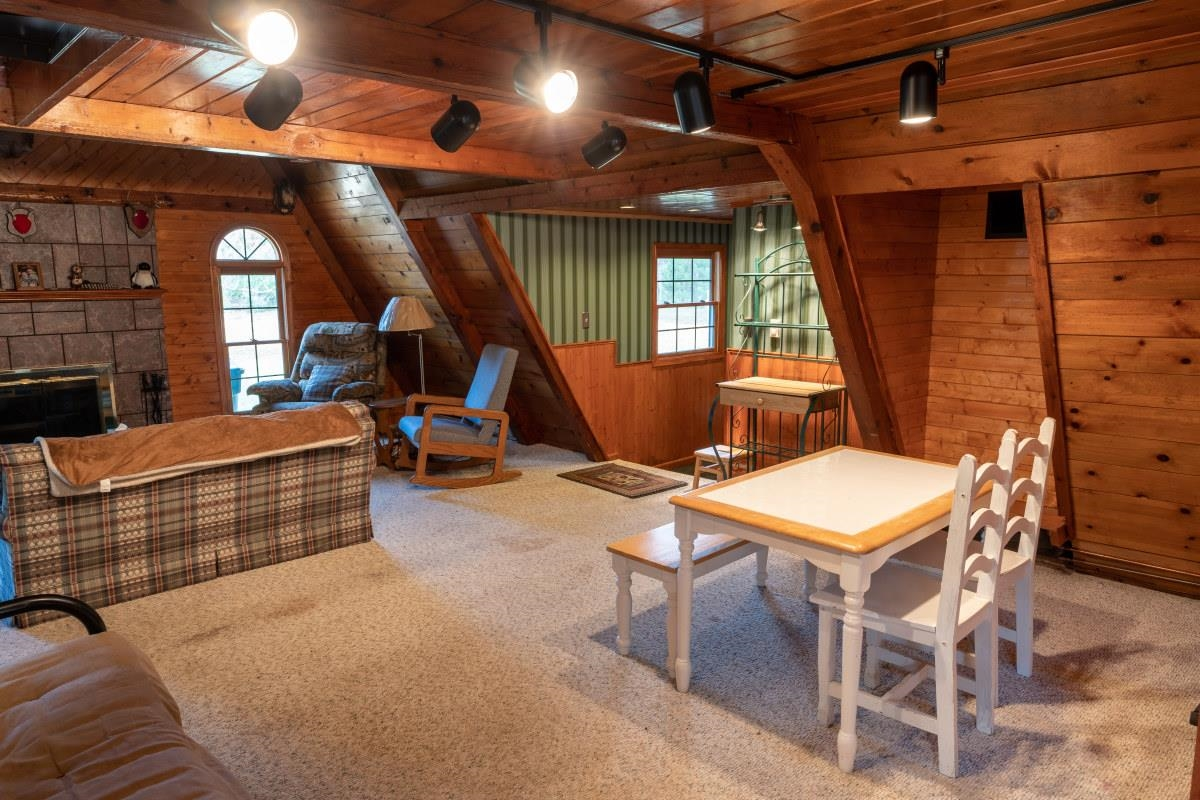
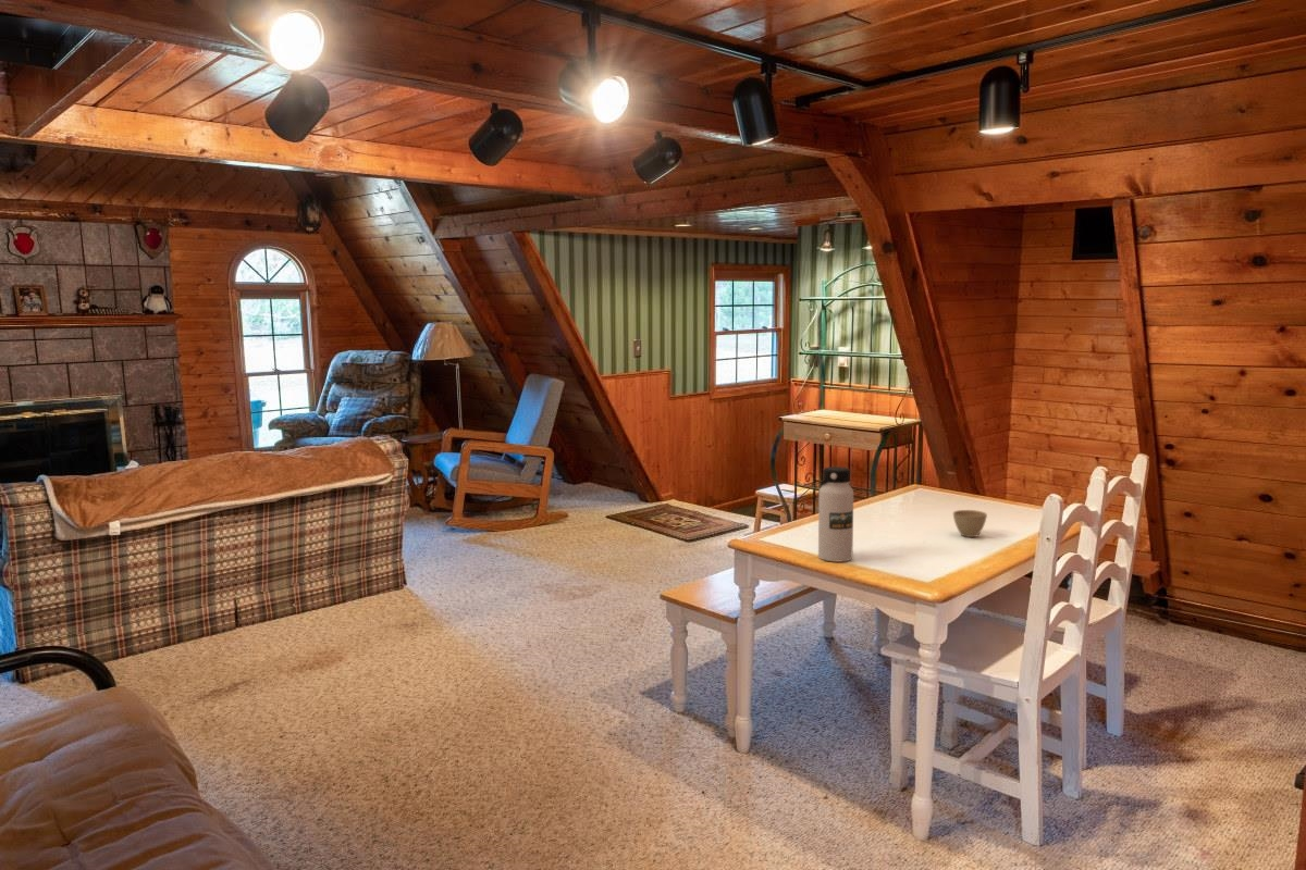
+ flower pot (969, 524)
+ water bottle (836, 513)
